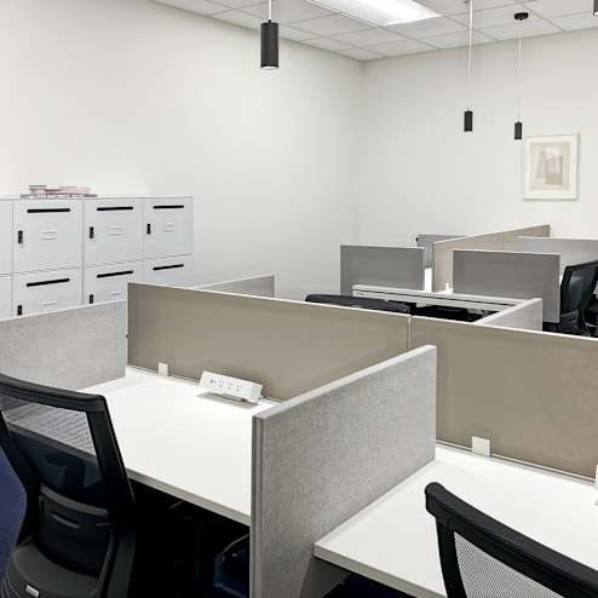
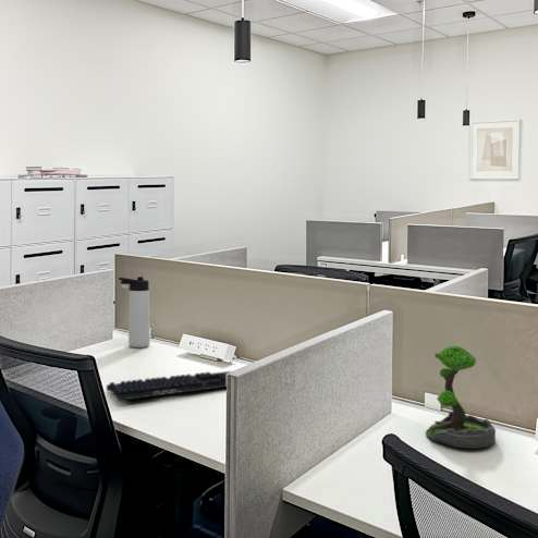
+ plant (454, 394)
+ thermos bottle (134, 311)
+ keyboard (179, 383)
